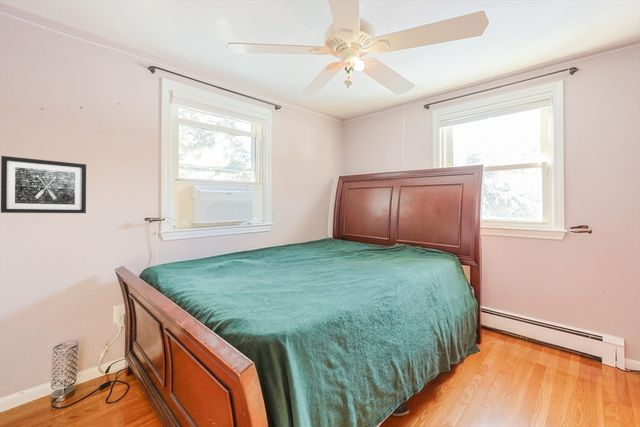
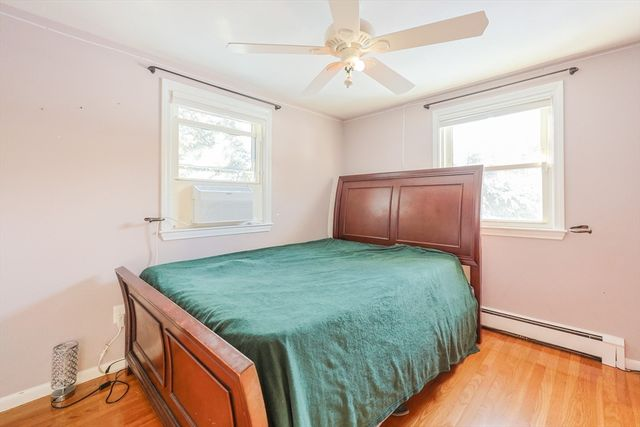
- wall art (46, 186)
